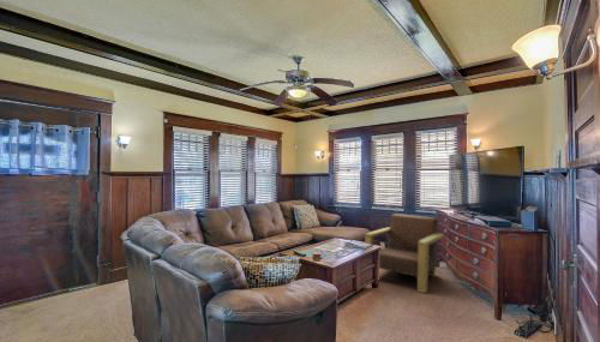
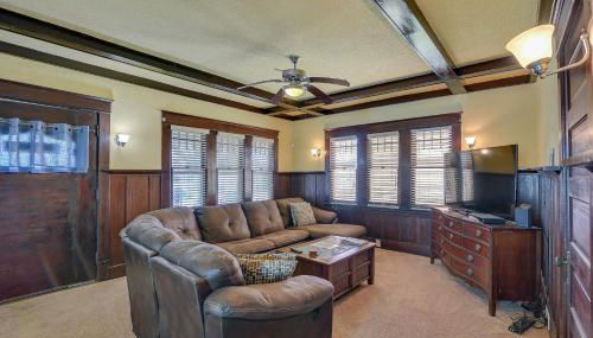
- armchair (404, 247)
